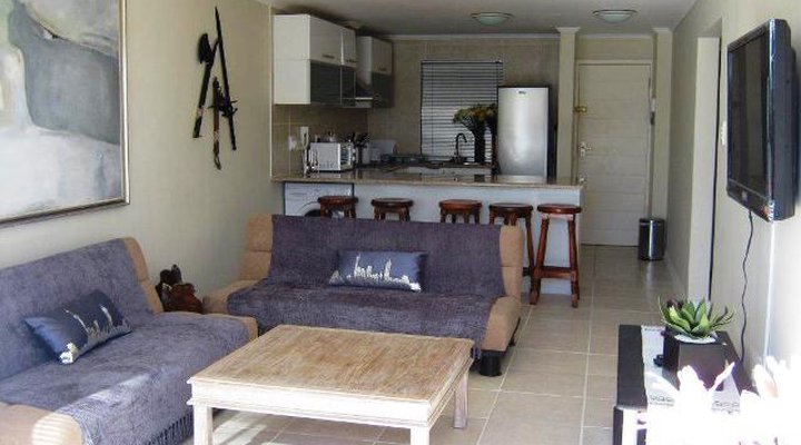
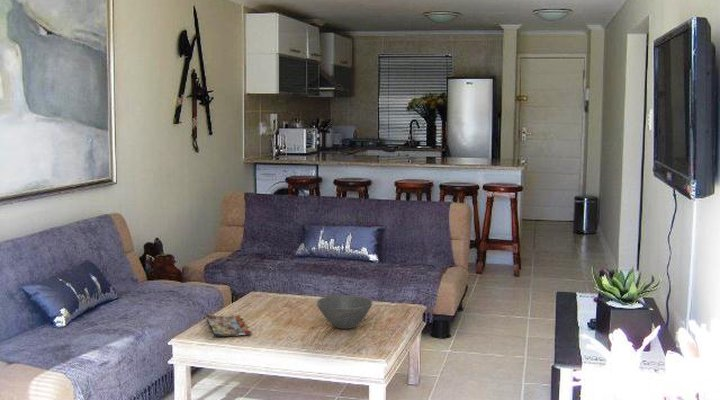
+ magazine (228, 323)
+ bowl (344, 314)
